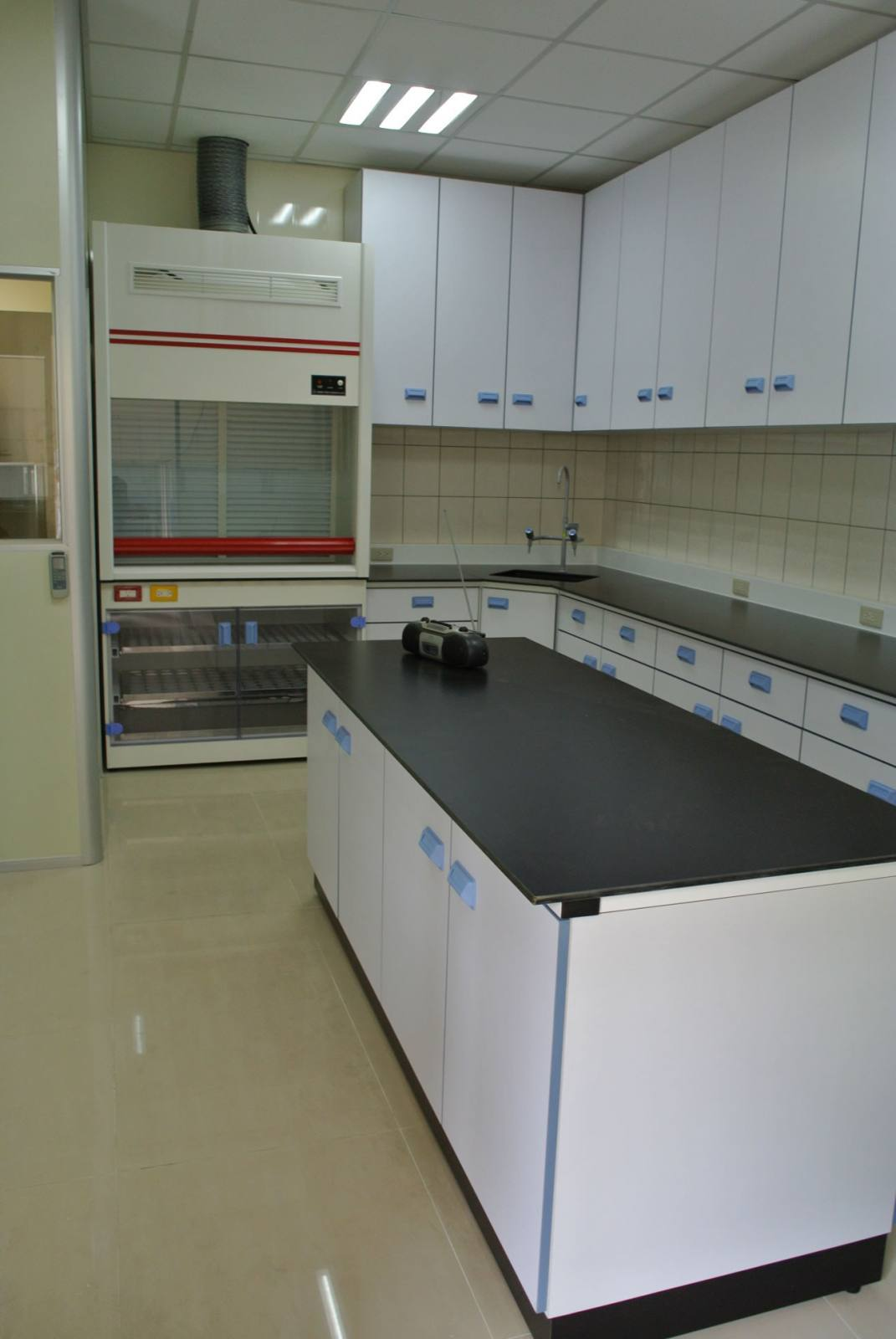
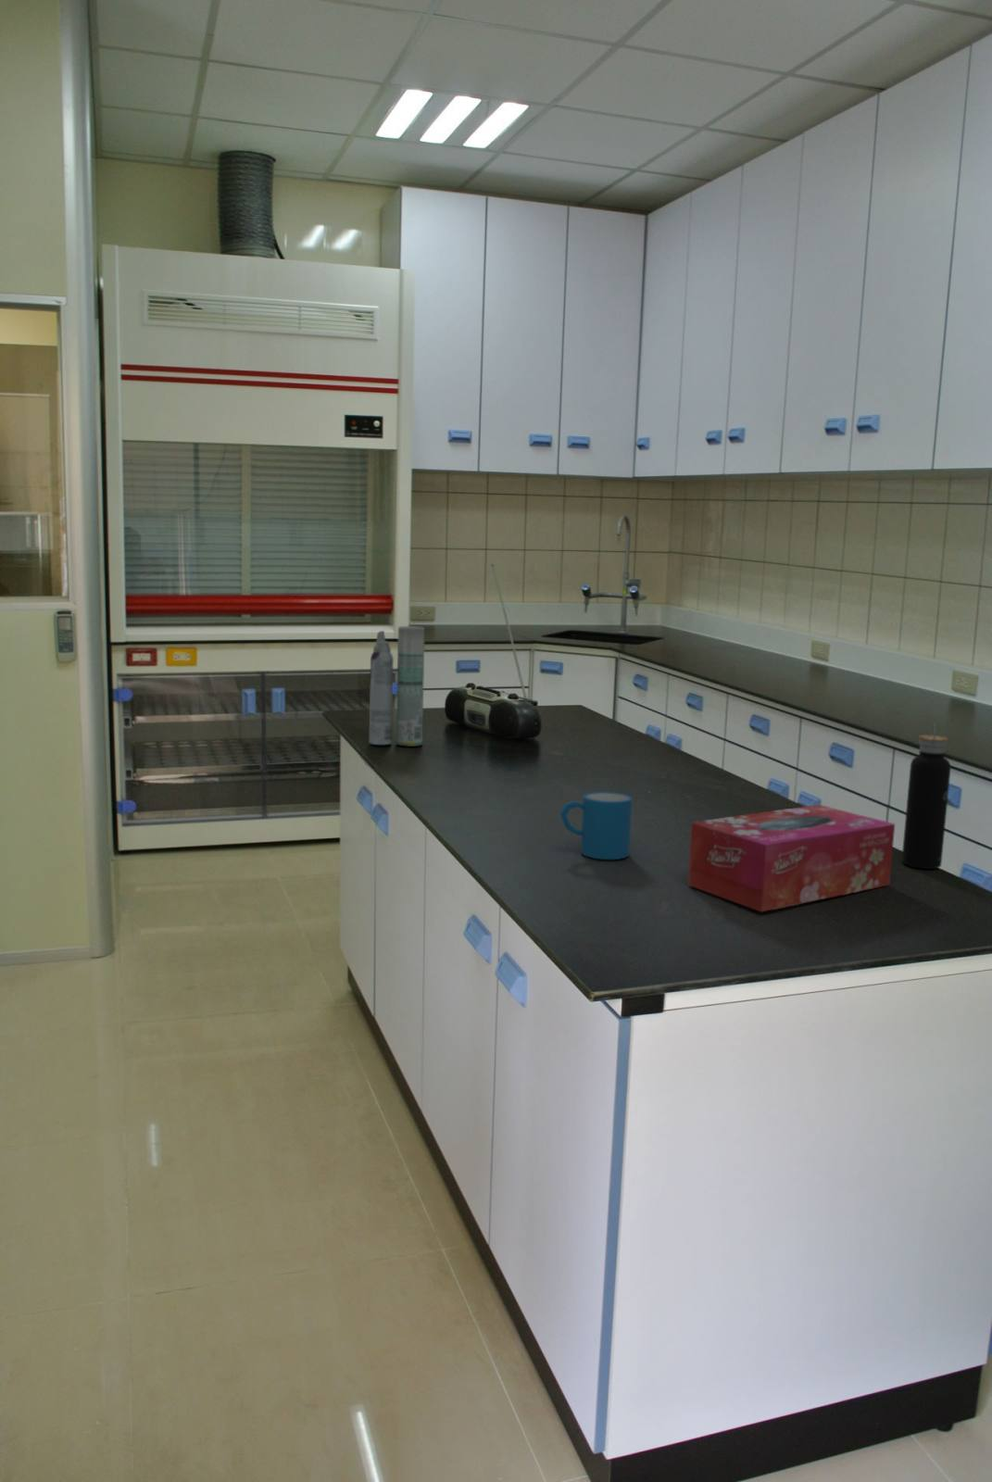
+ mug (595, 825)
+ tissue box (792, 854)
+ aerosol can (397, 685)
+ water bottle (927, 794)
